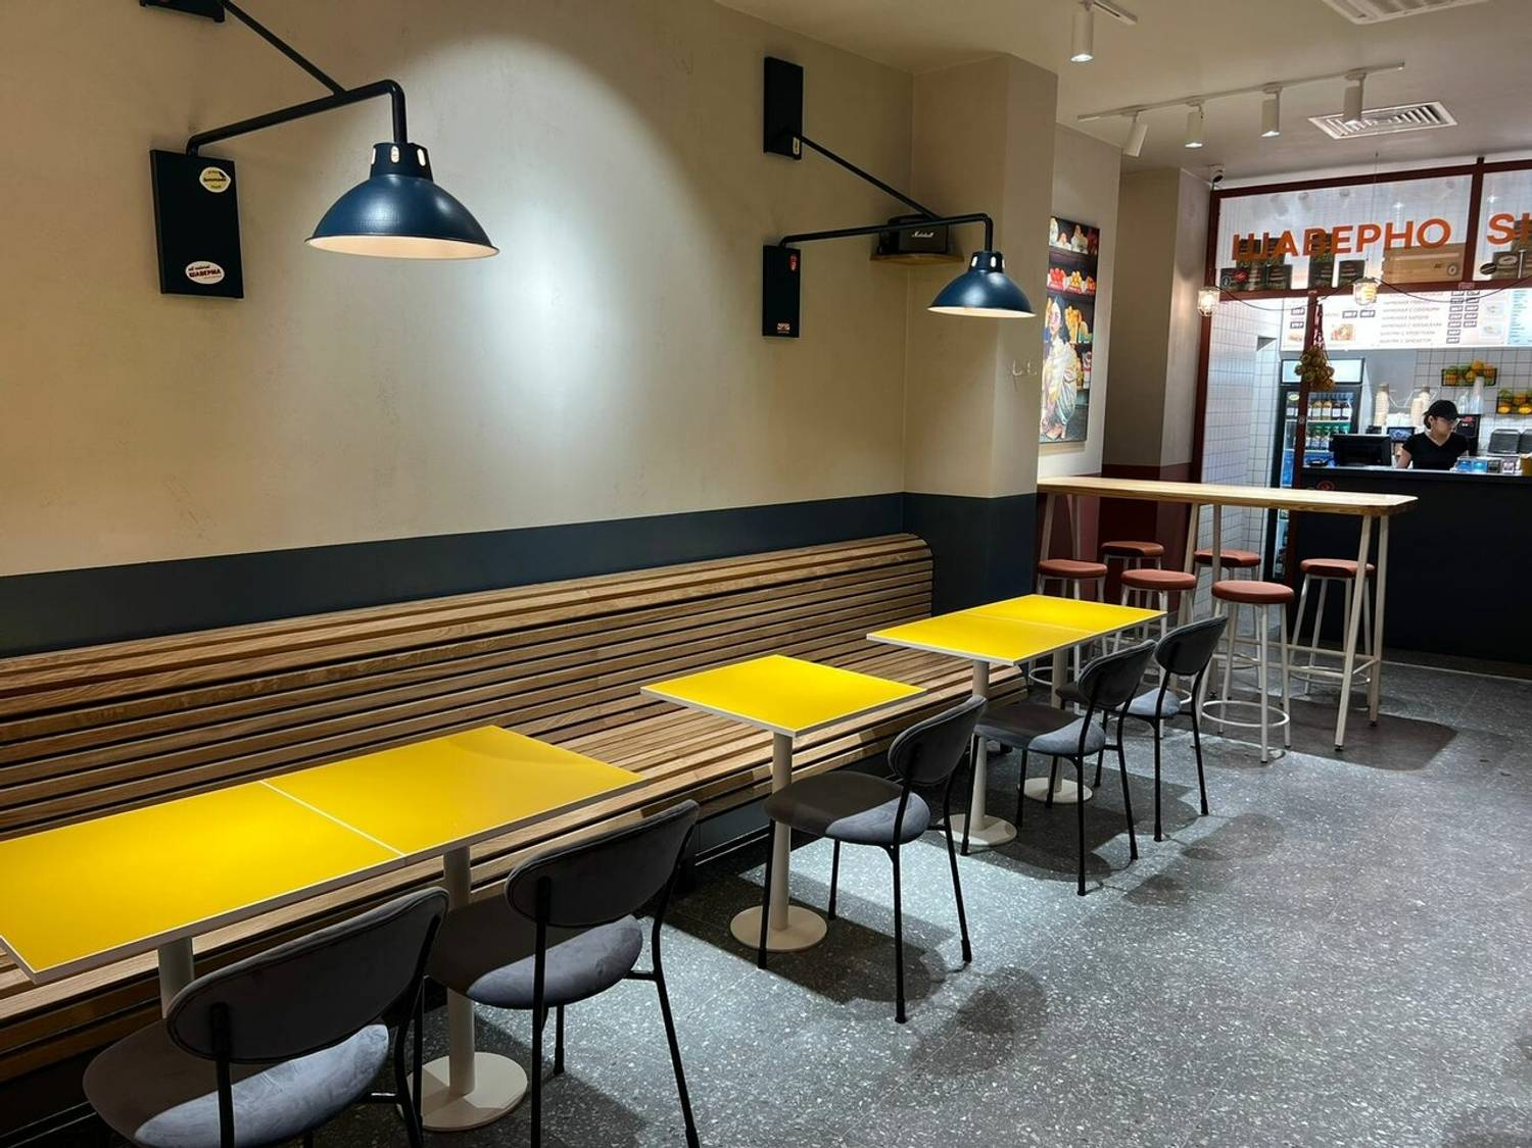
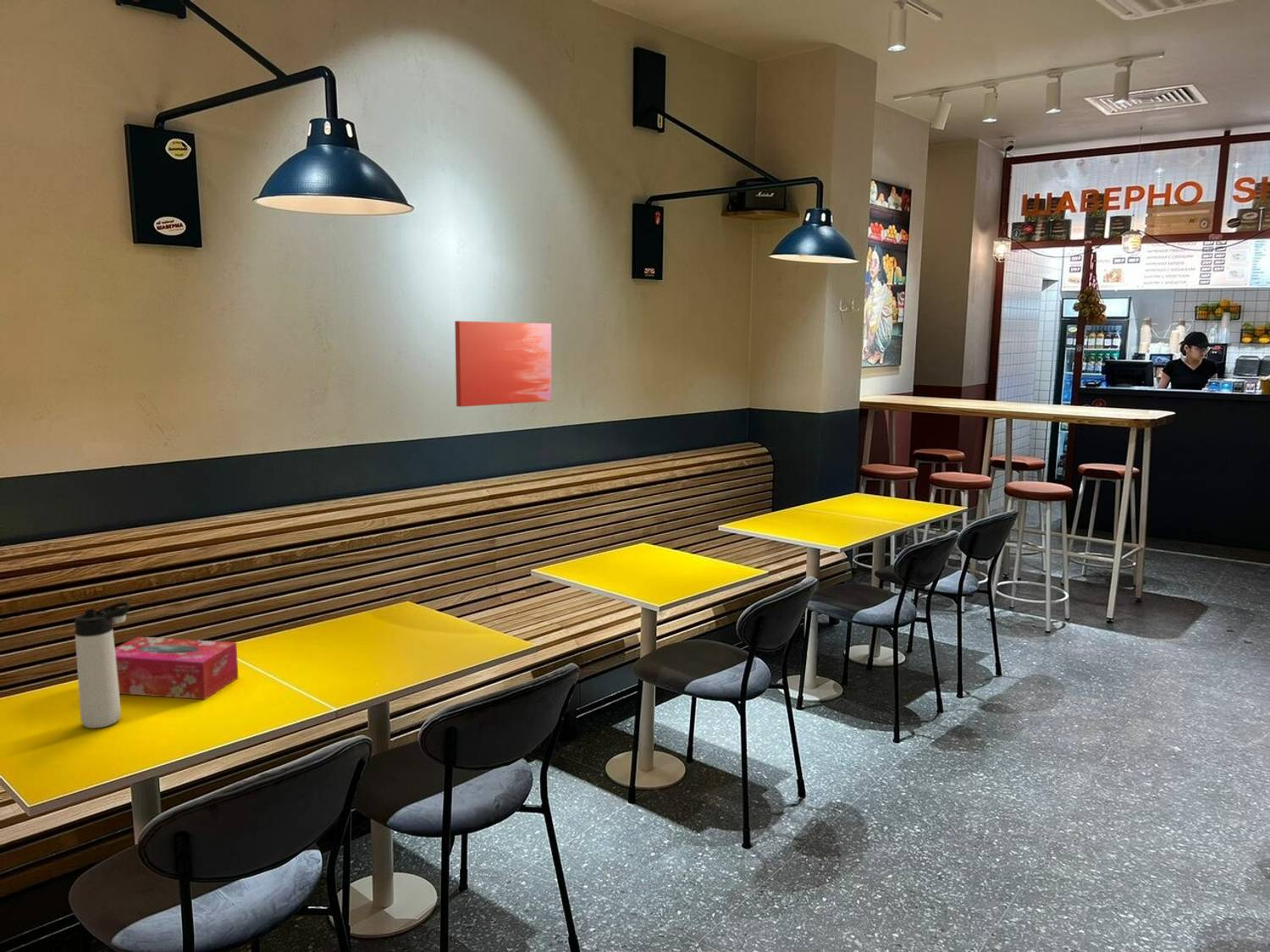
+ wall art (505, 363)
+ tissue box (170, 667)
+ thermos bottle (106, 663)
